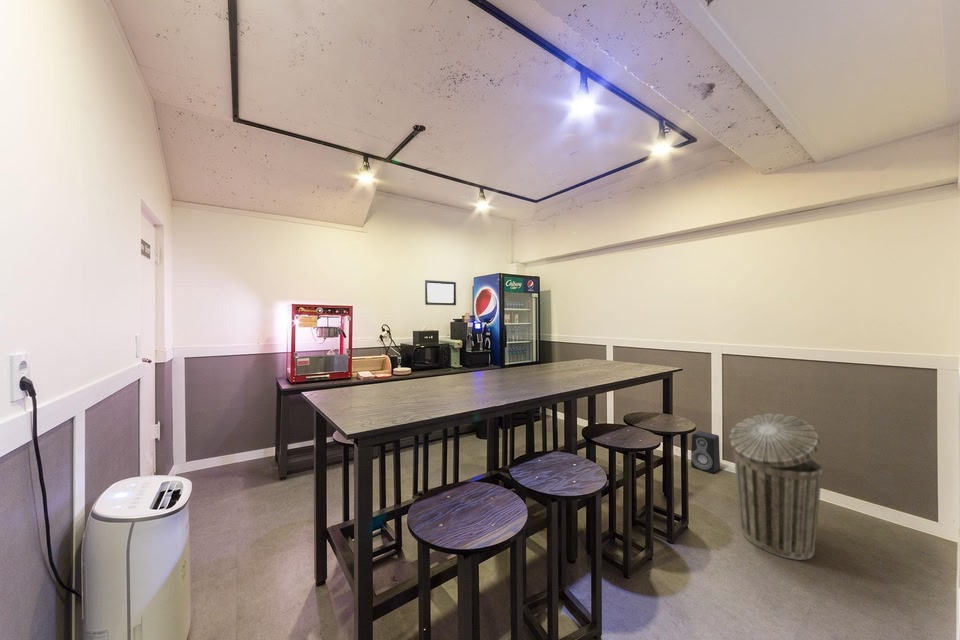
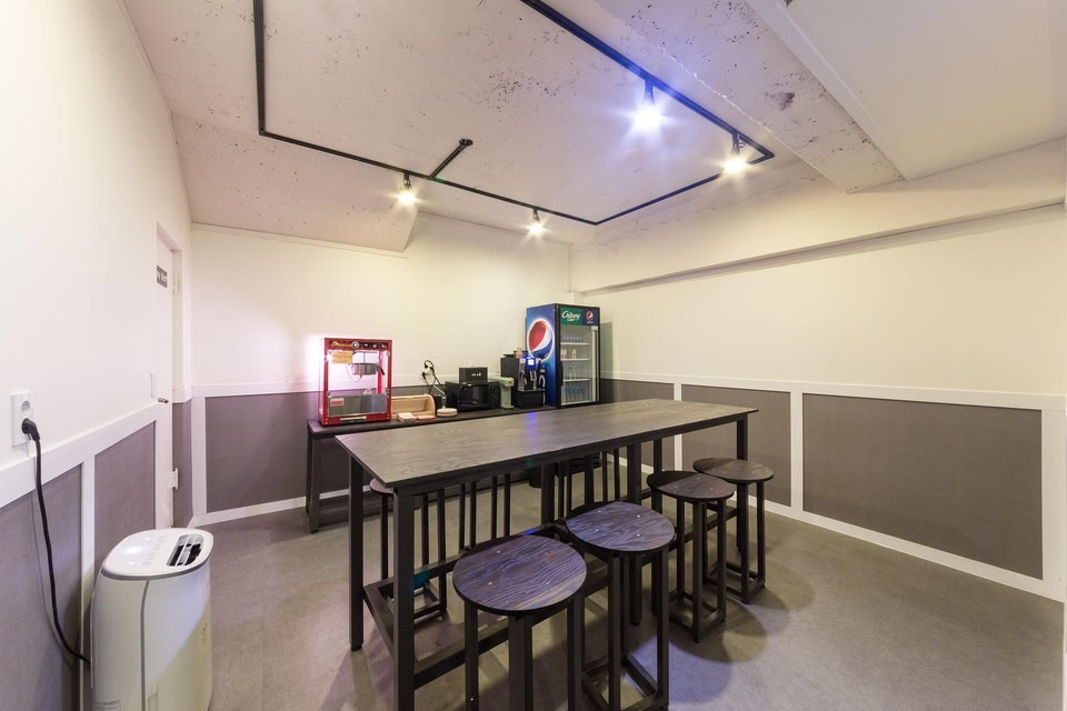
- trash can (774, 479)
- speaker (705, 451)
- wall art (441, 293)
